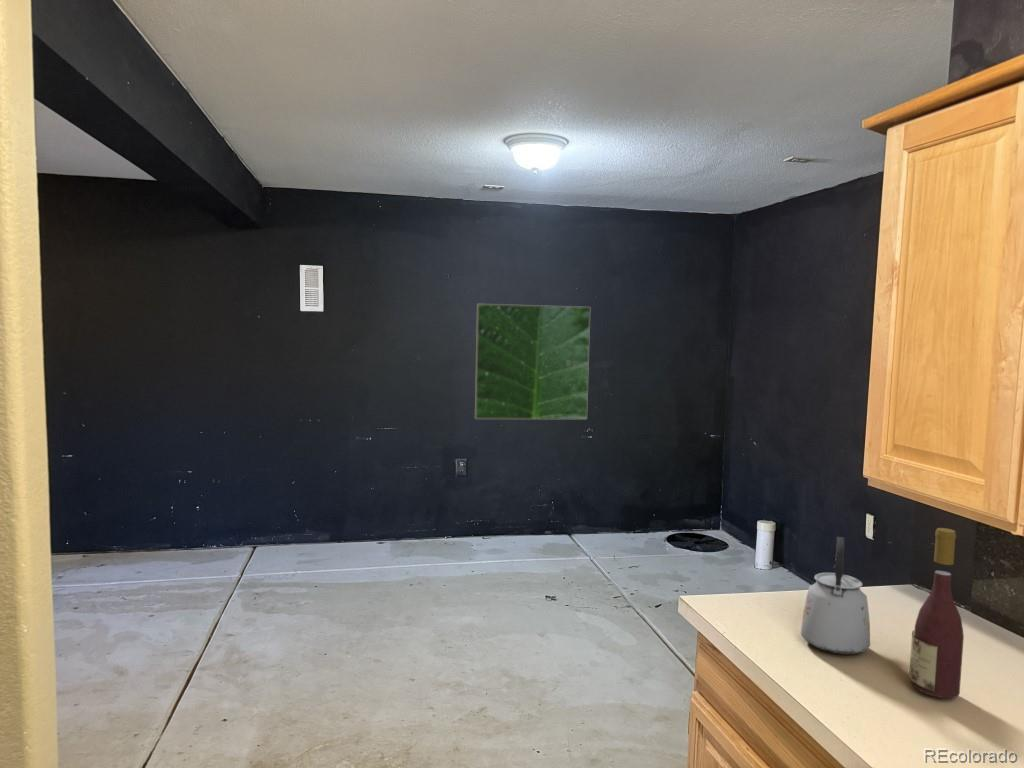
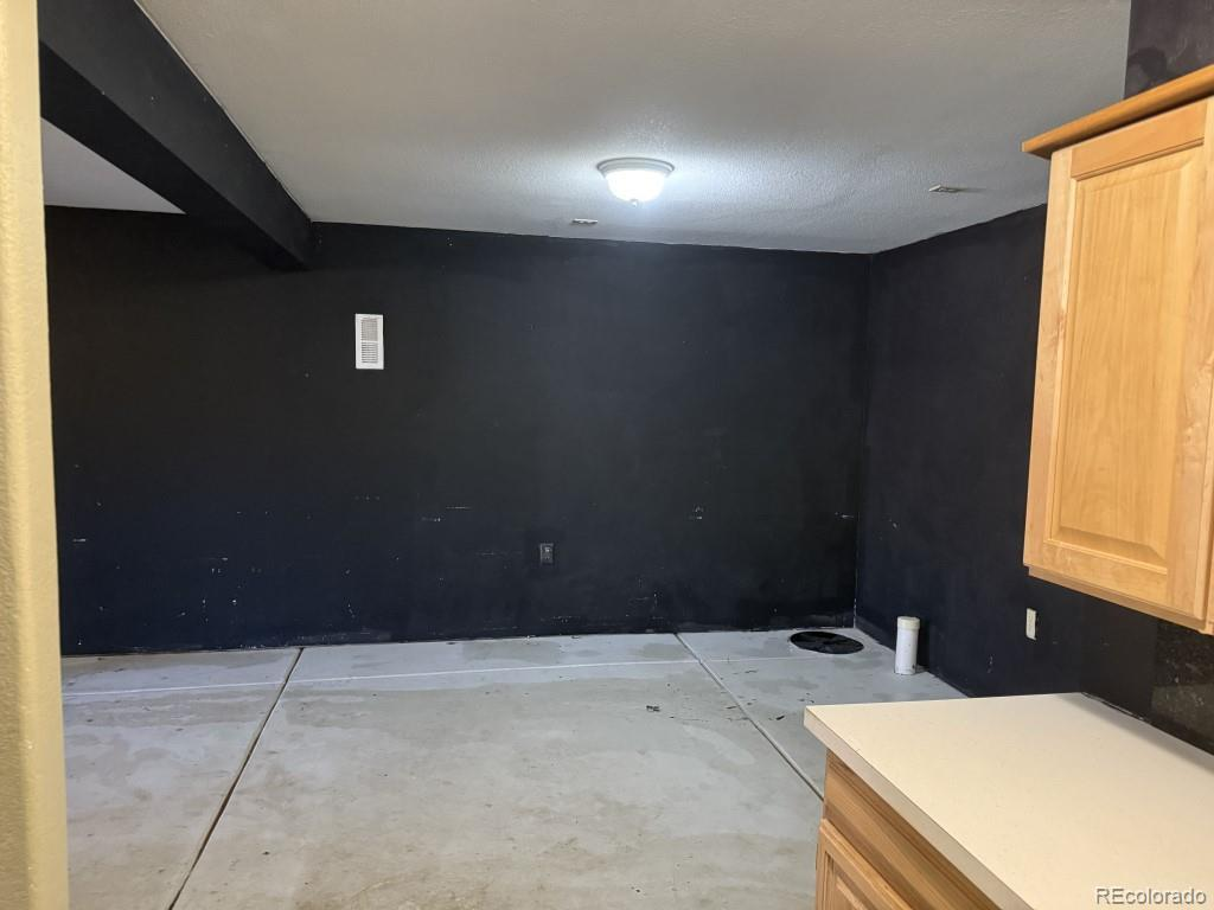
- wine bottle (940, 612)
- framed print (532, 362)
- kettle (837, 589)
